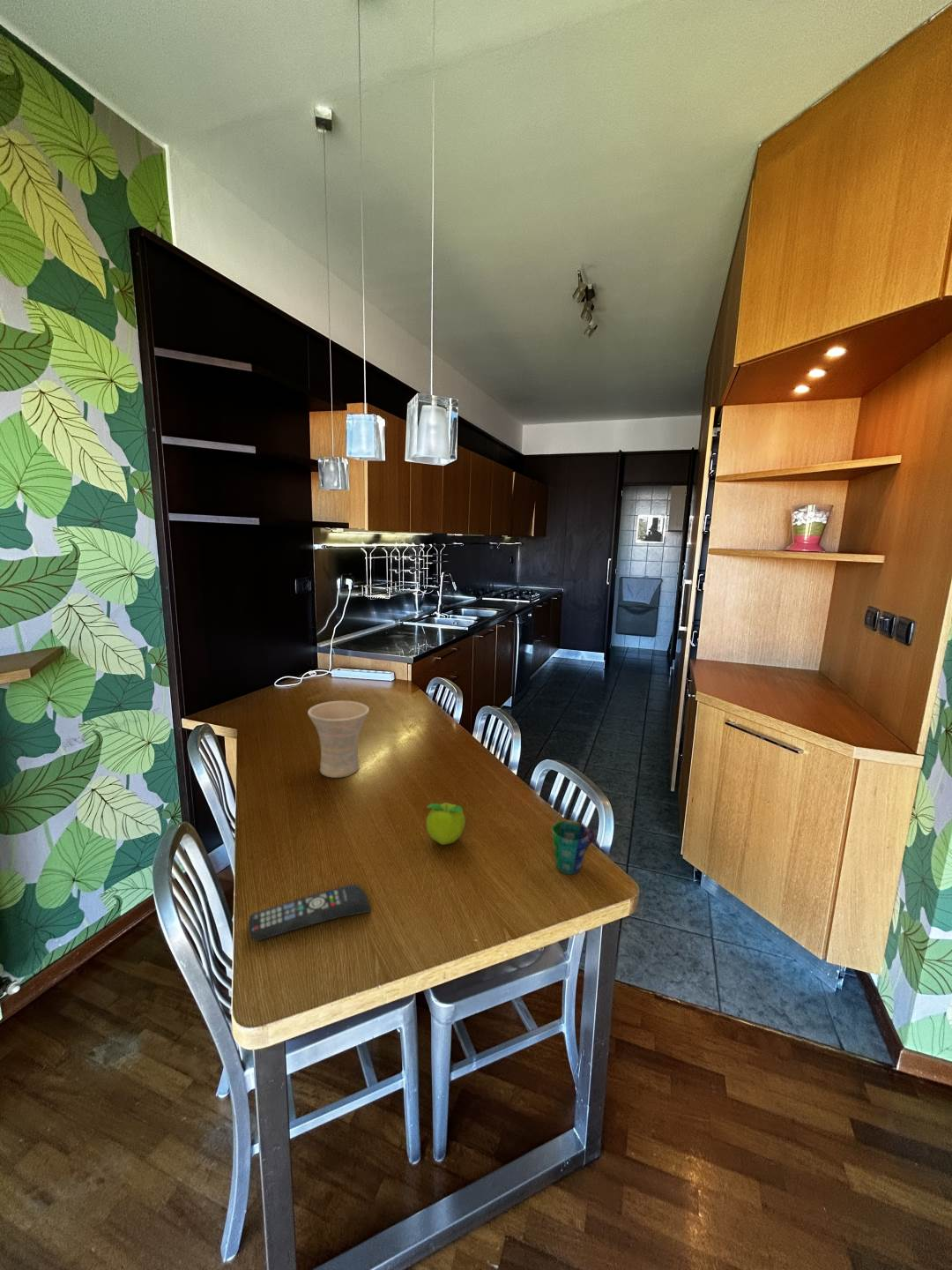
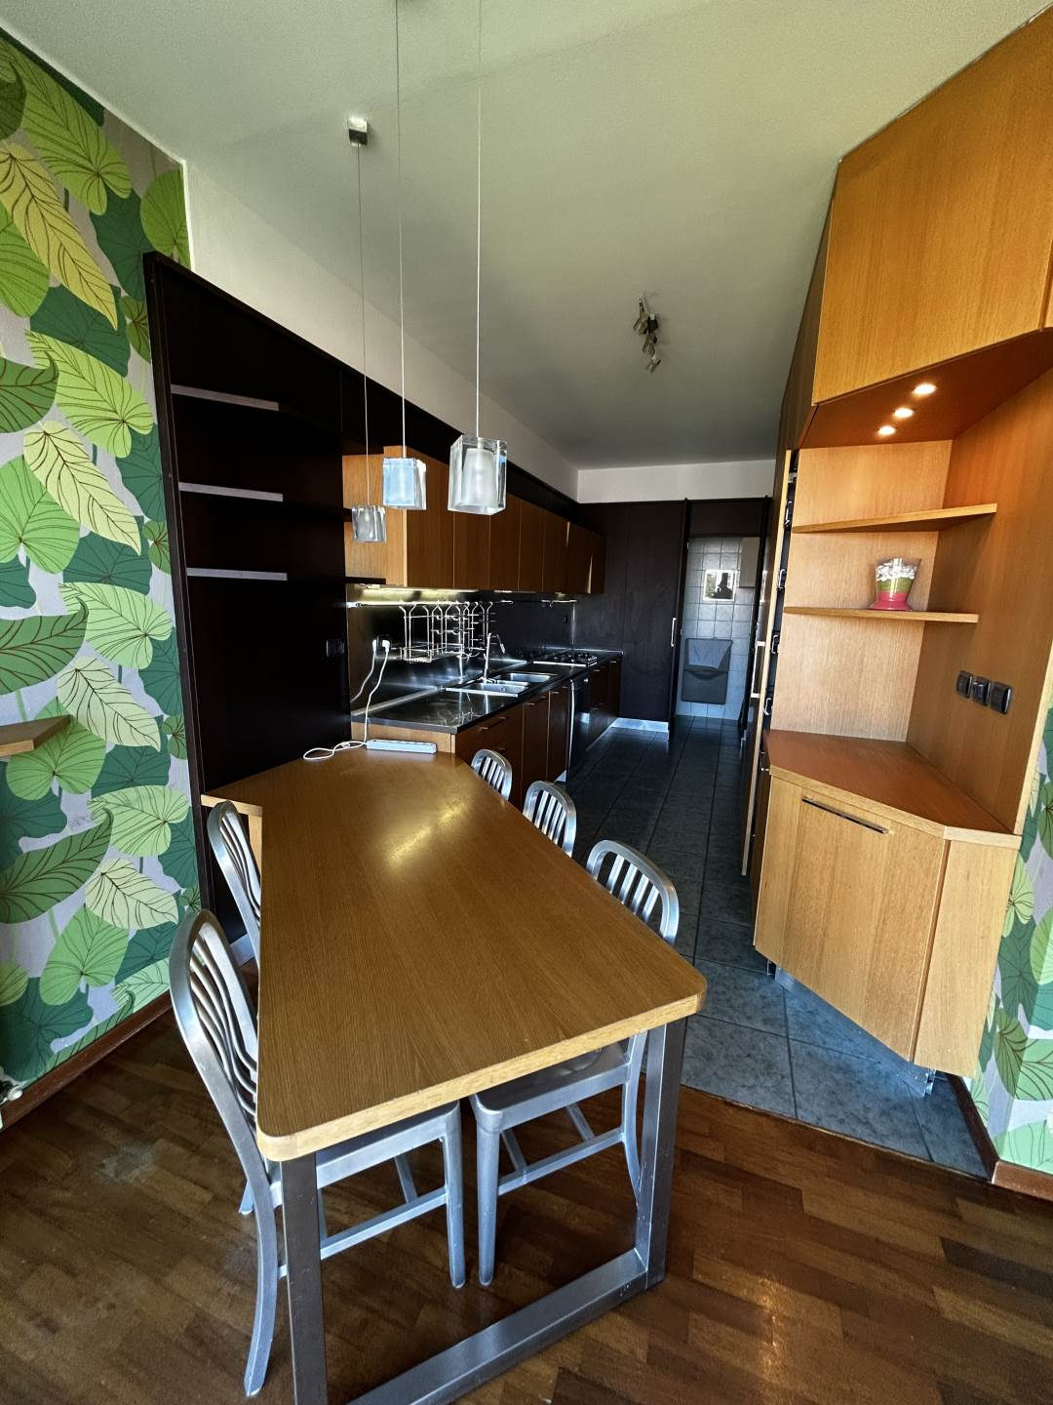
- fruit (446, 822)
- vase (339, 739)
- remote control (311, 911)
- cup (574, 847)
